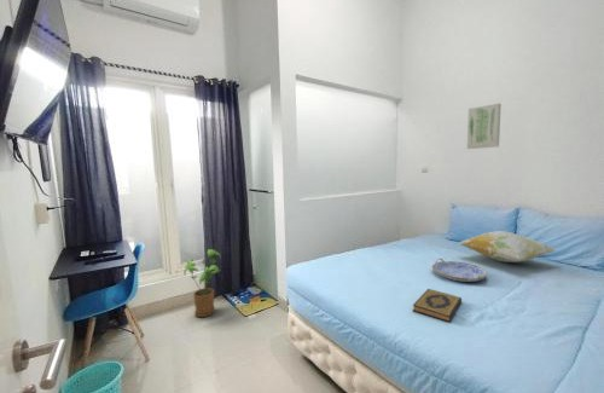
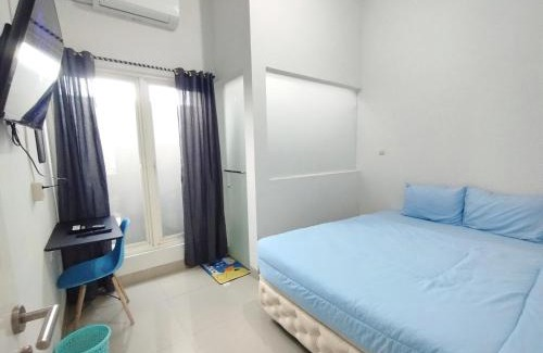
- decorative pillow (505, 245)
- wall art (483, 127)
- serving tray (458, 270)
- hardback book (437, 304)
- house plant (205, 282)
